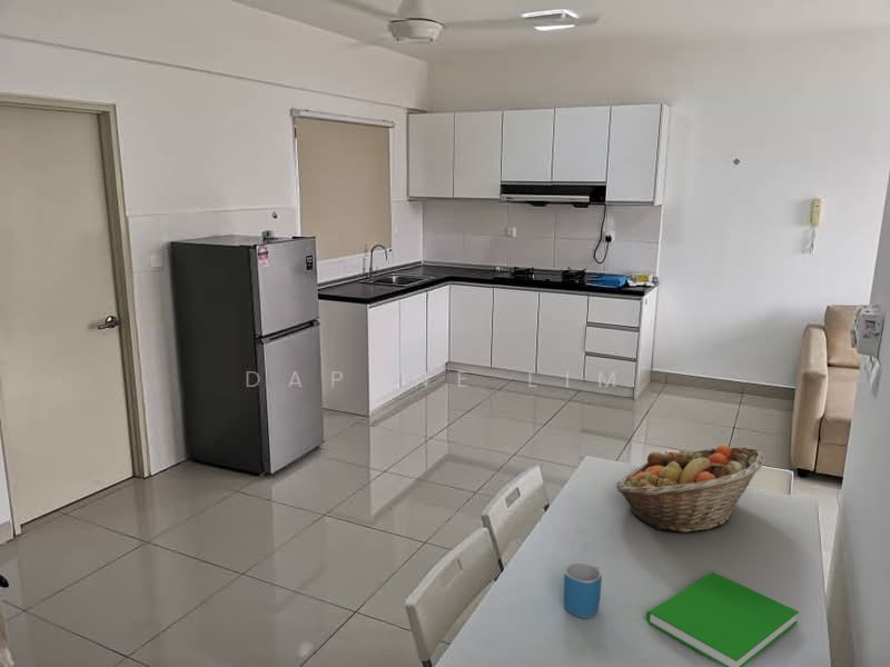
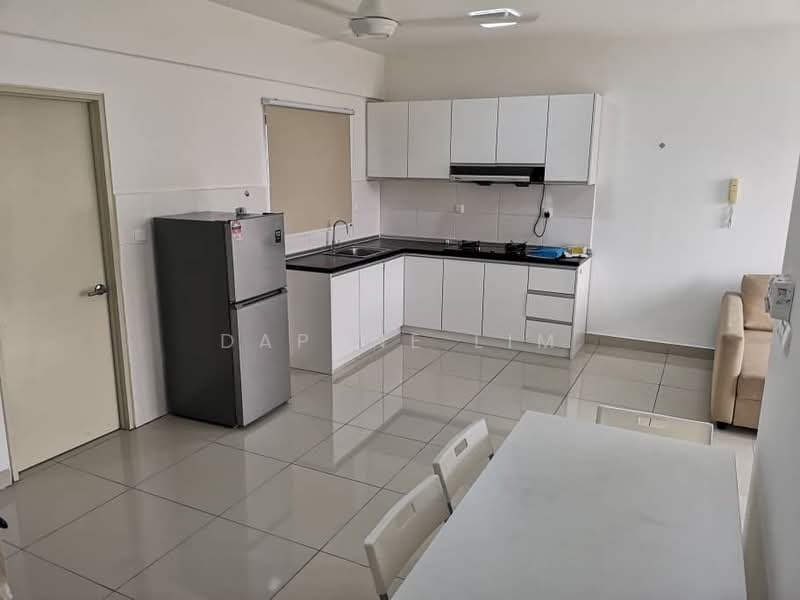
- mug (585, 587)
- fruit basket (689, 480)
- book (722, 616)
